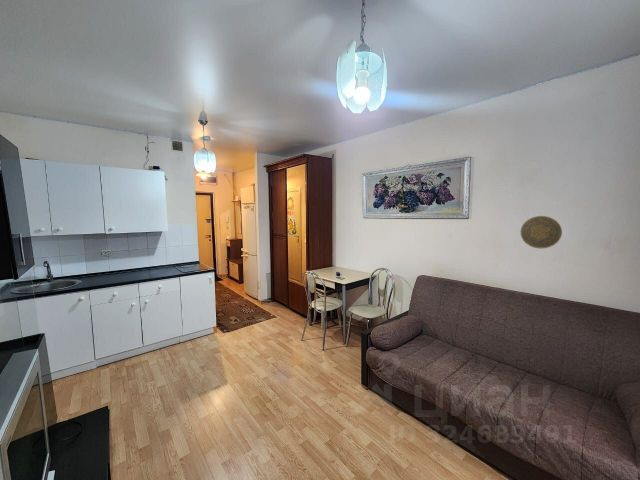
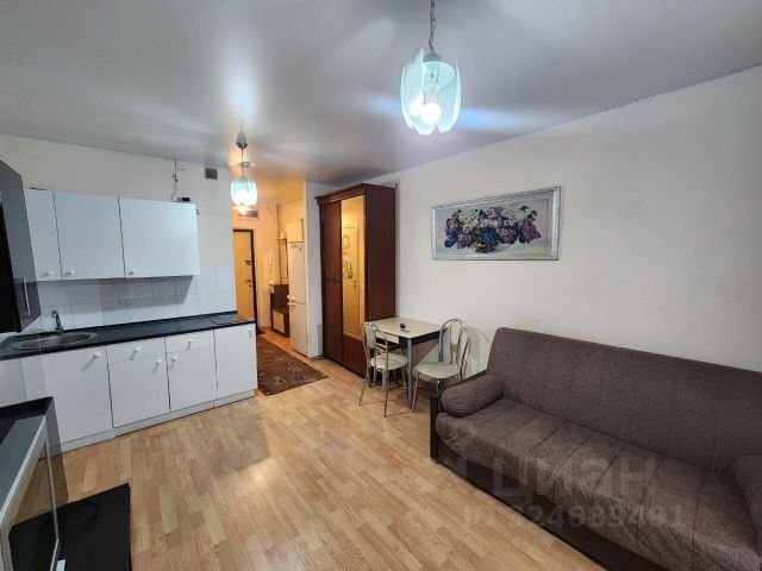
- decorative plate (540, 232)
